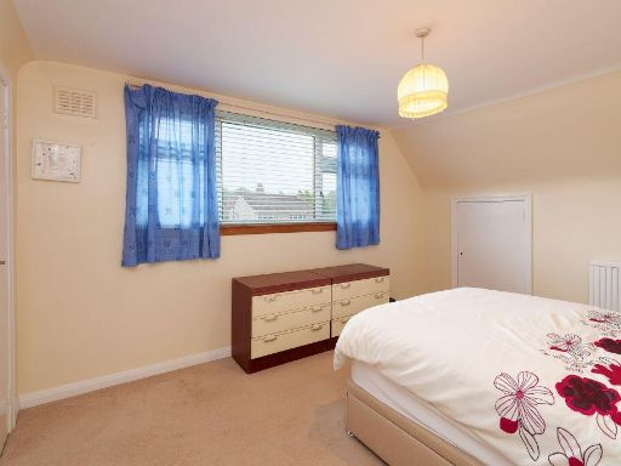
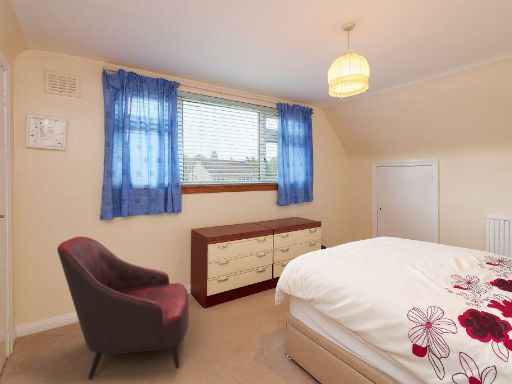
+ armchair (130, 292)
